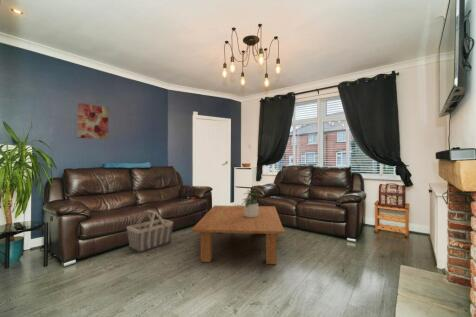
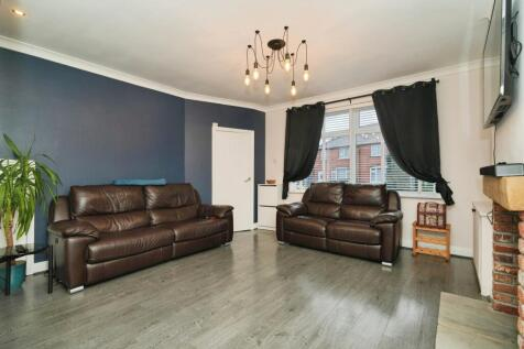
- coffee table (241, 229)
- basket (150, 228)
- wall art (93, 122)
- potted plant (252, 202)
